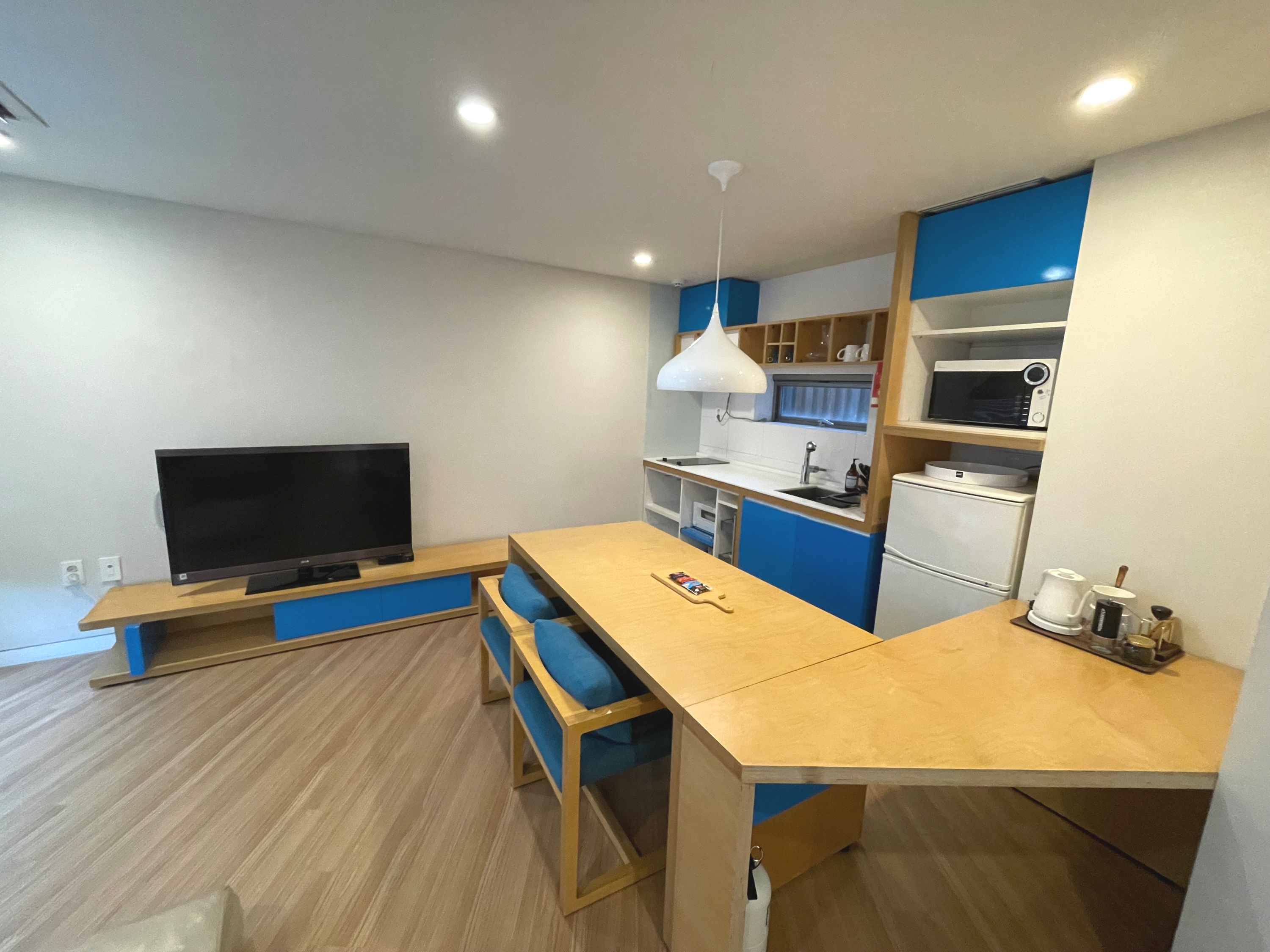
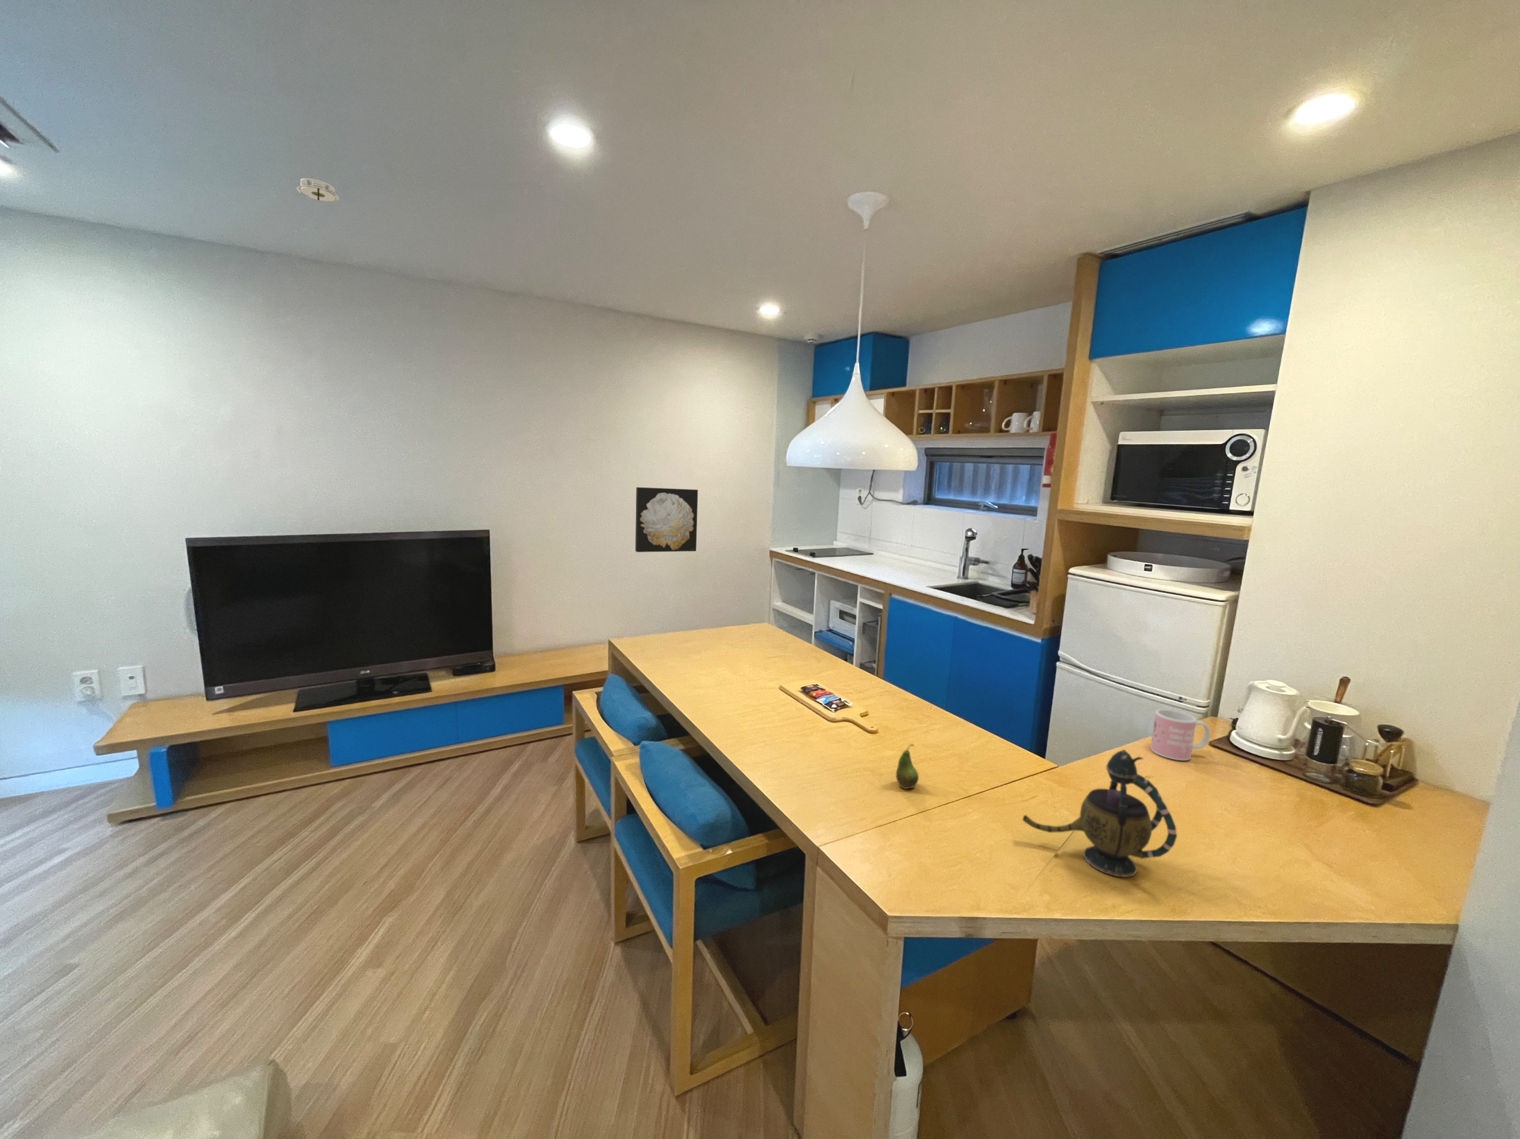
+ smoke detector (317, 190)
+ teapot (1095, 802)
+ fruit (908, 763)
+ wall art (667, 520)
+ mug (1179, 735)
